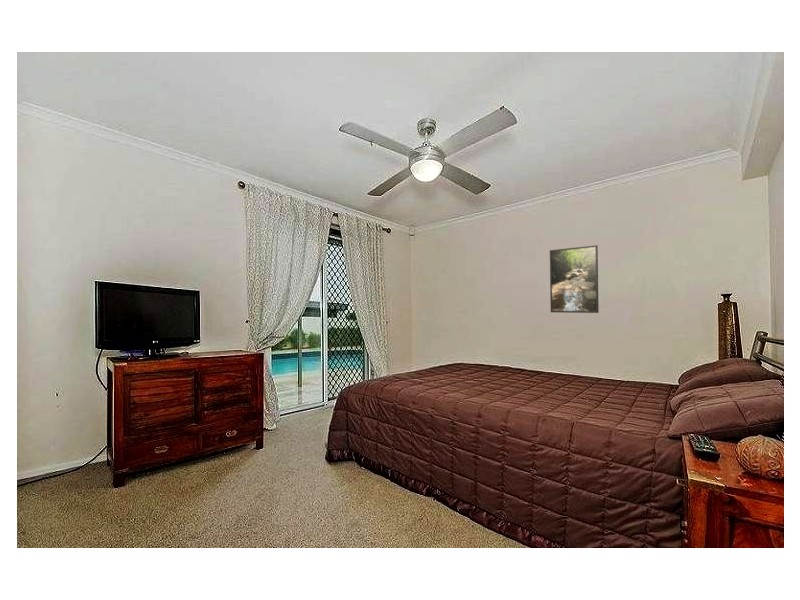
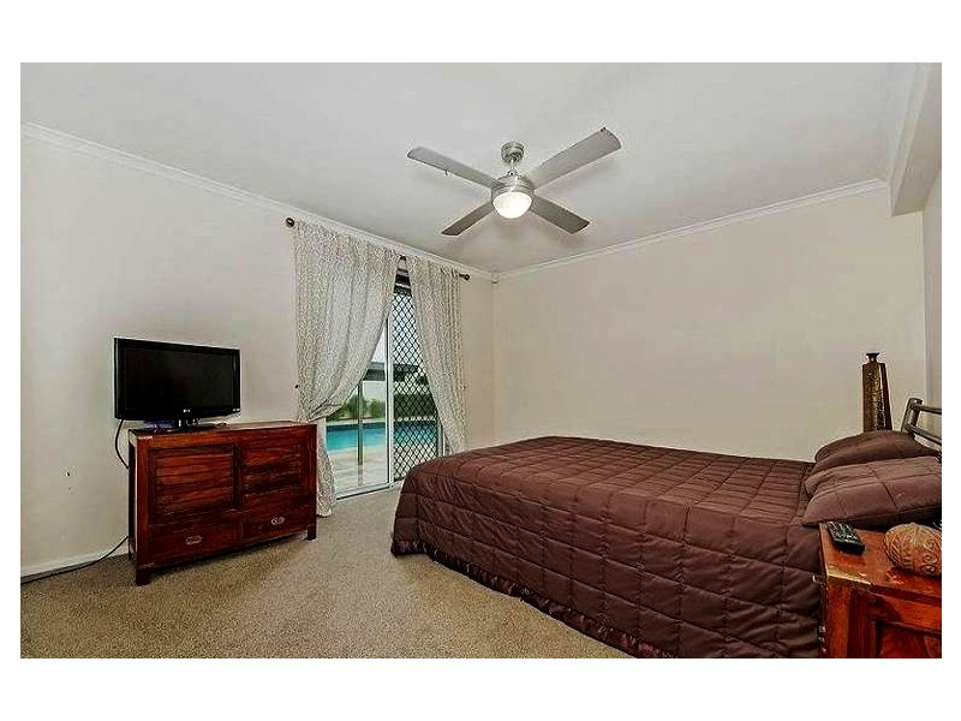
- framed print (573, 280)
